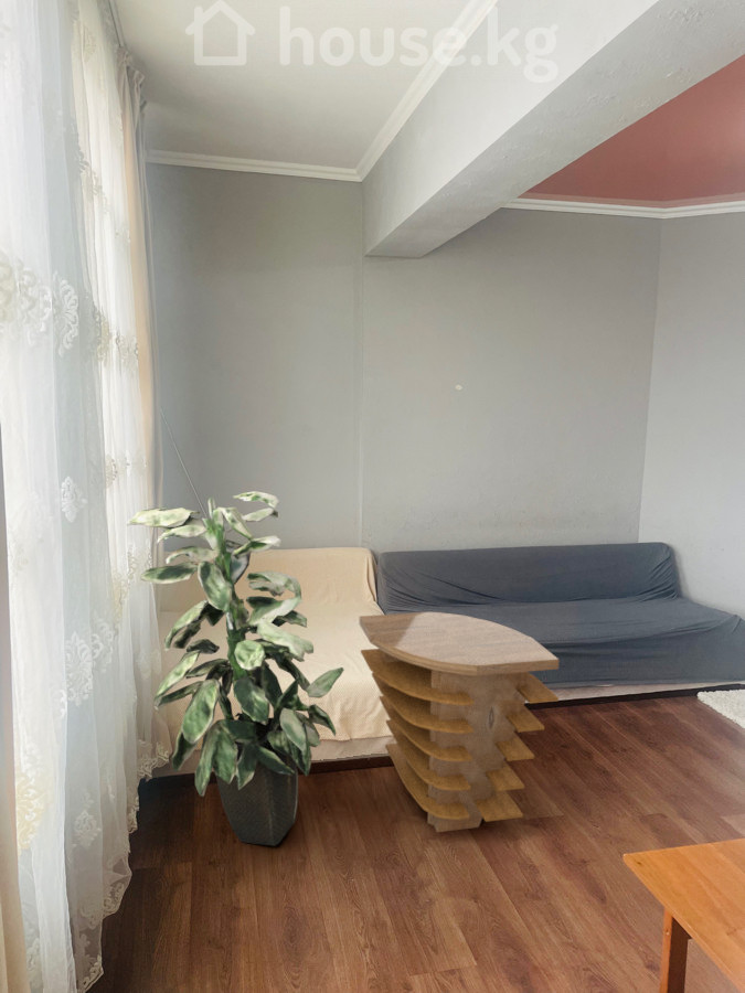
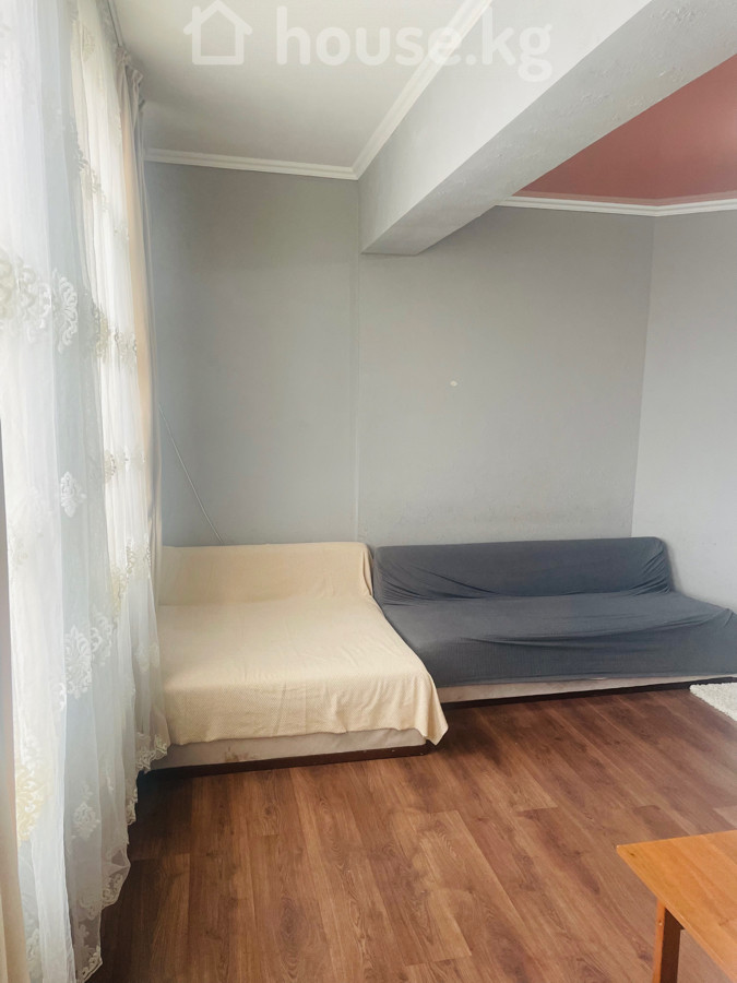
- side table (449, 720)
- indoor plant (242, 671)
